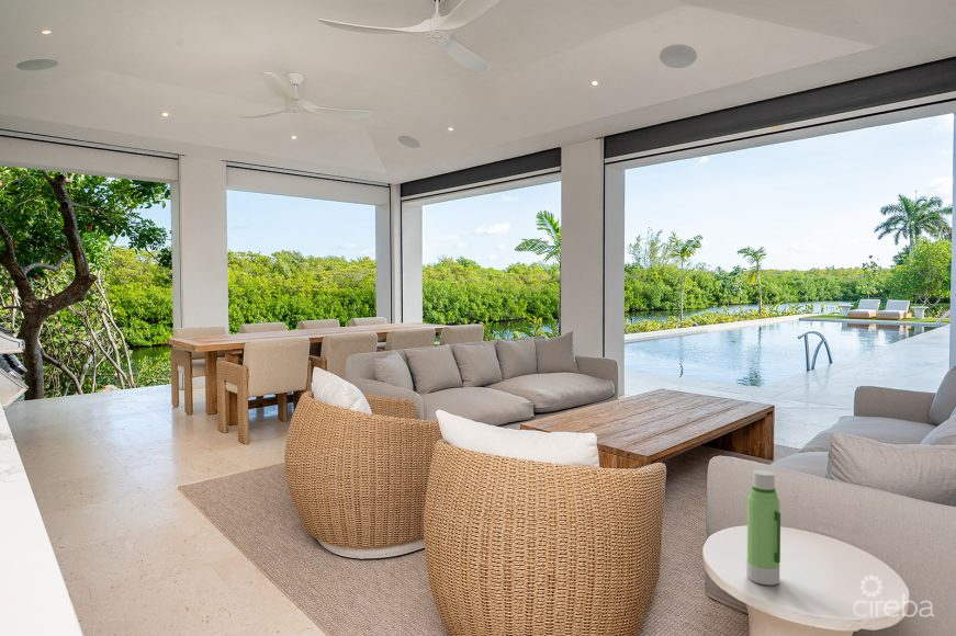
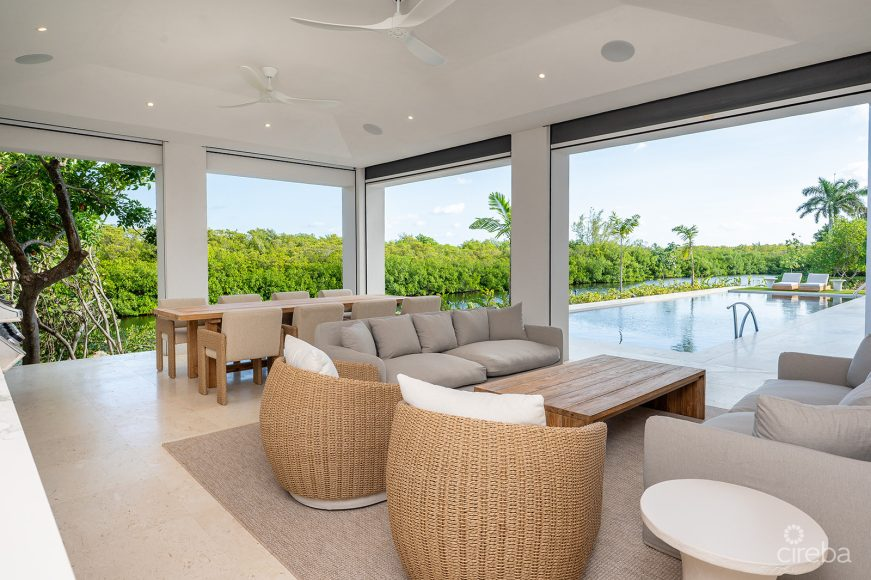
- water bottle (763, 525)
